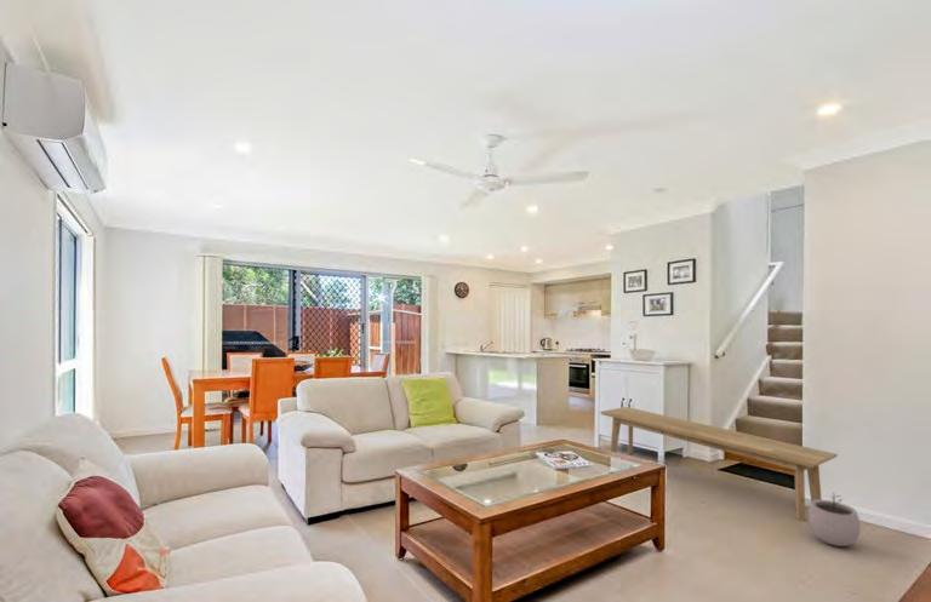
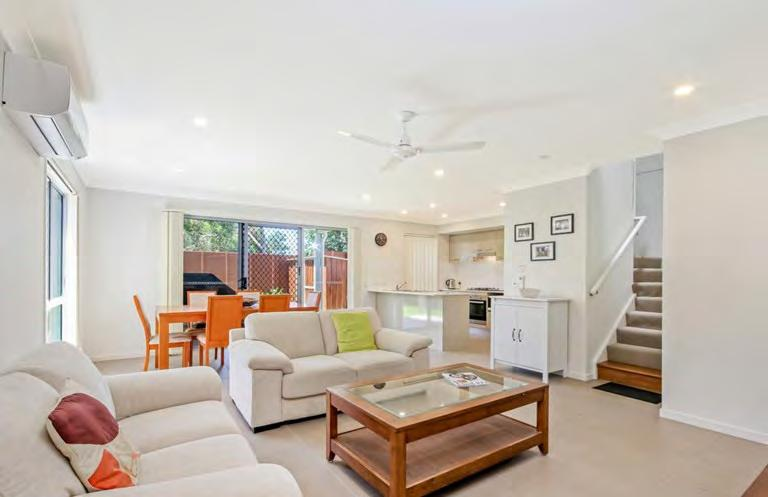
- bench (702, 445)
- plant pot (833, 516)
